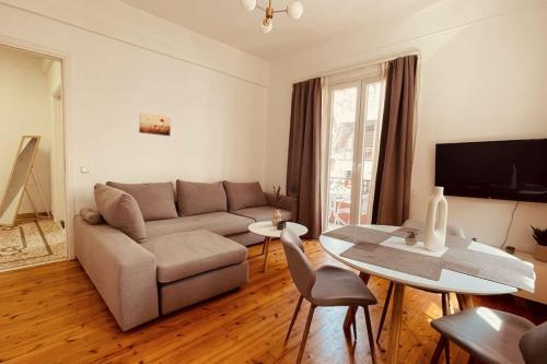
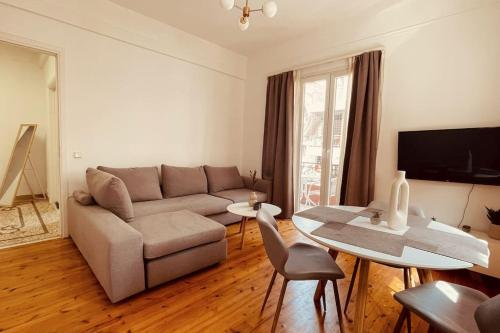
- wall art (154, 125)
